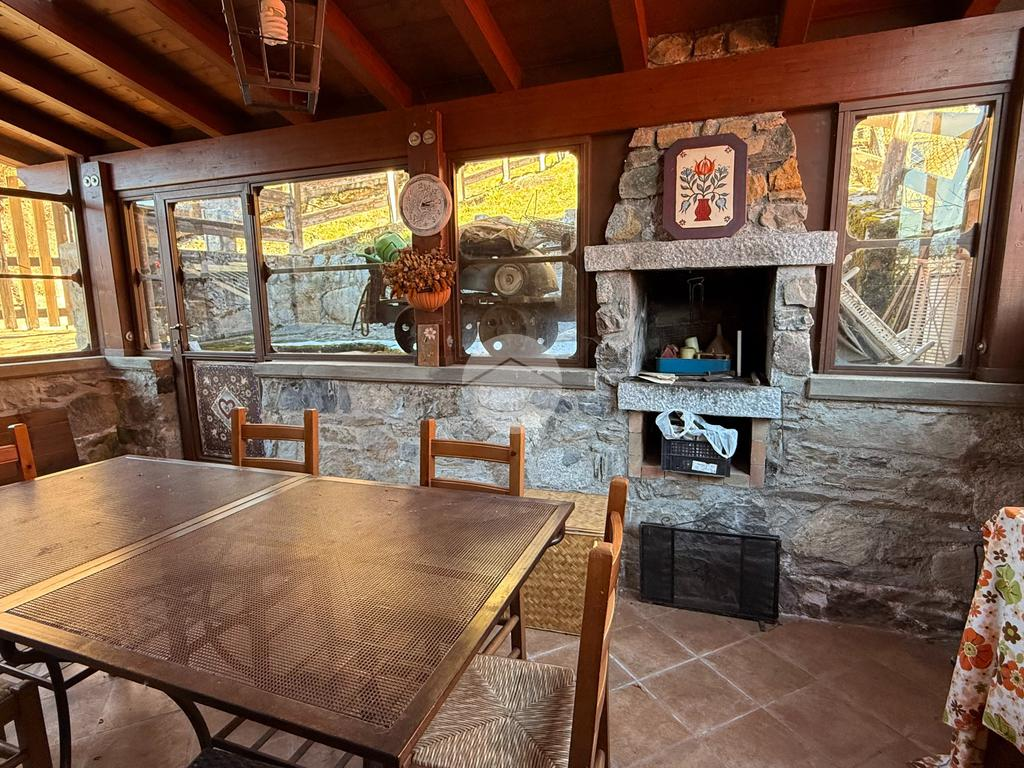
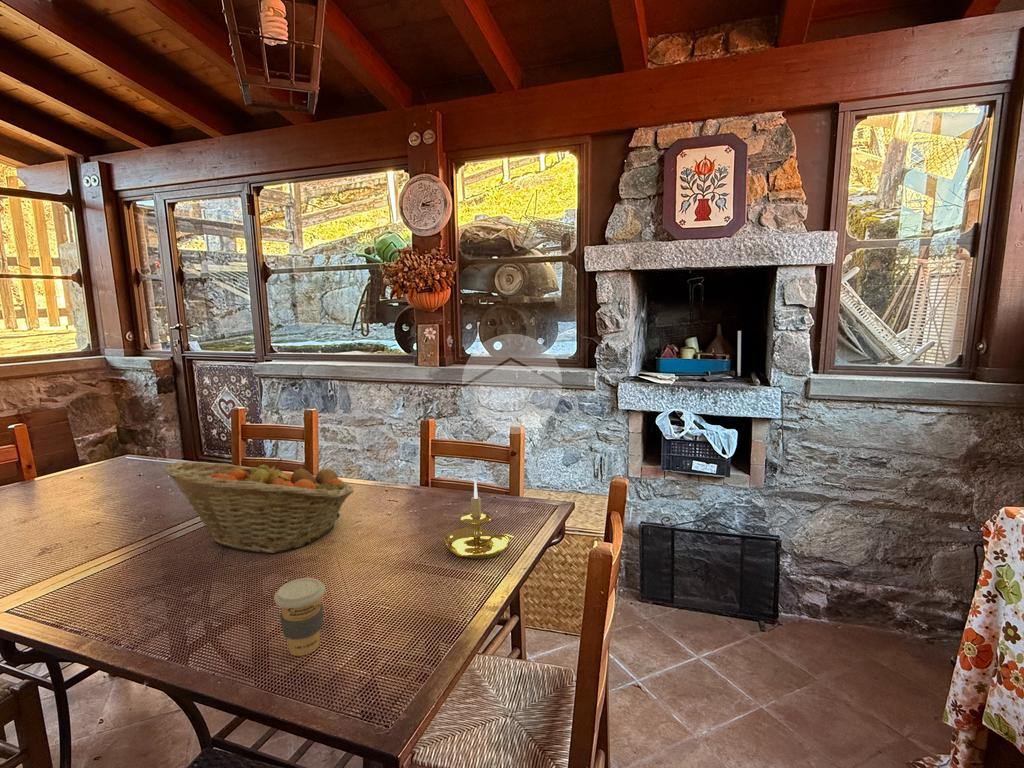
+ fruit basket (263, 493)
+ candle holder (480, 515)
+ coffee cup (302, 617)
